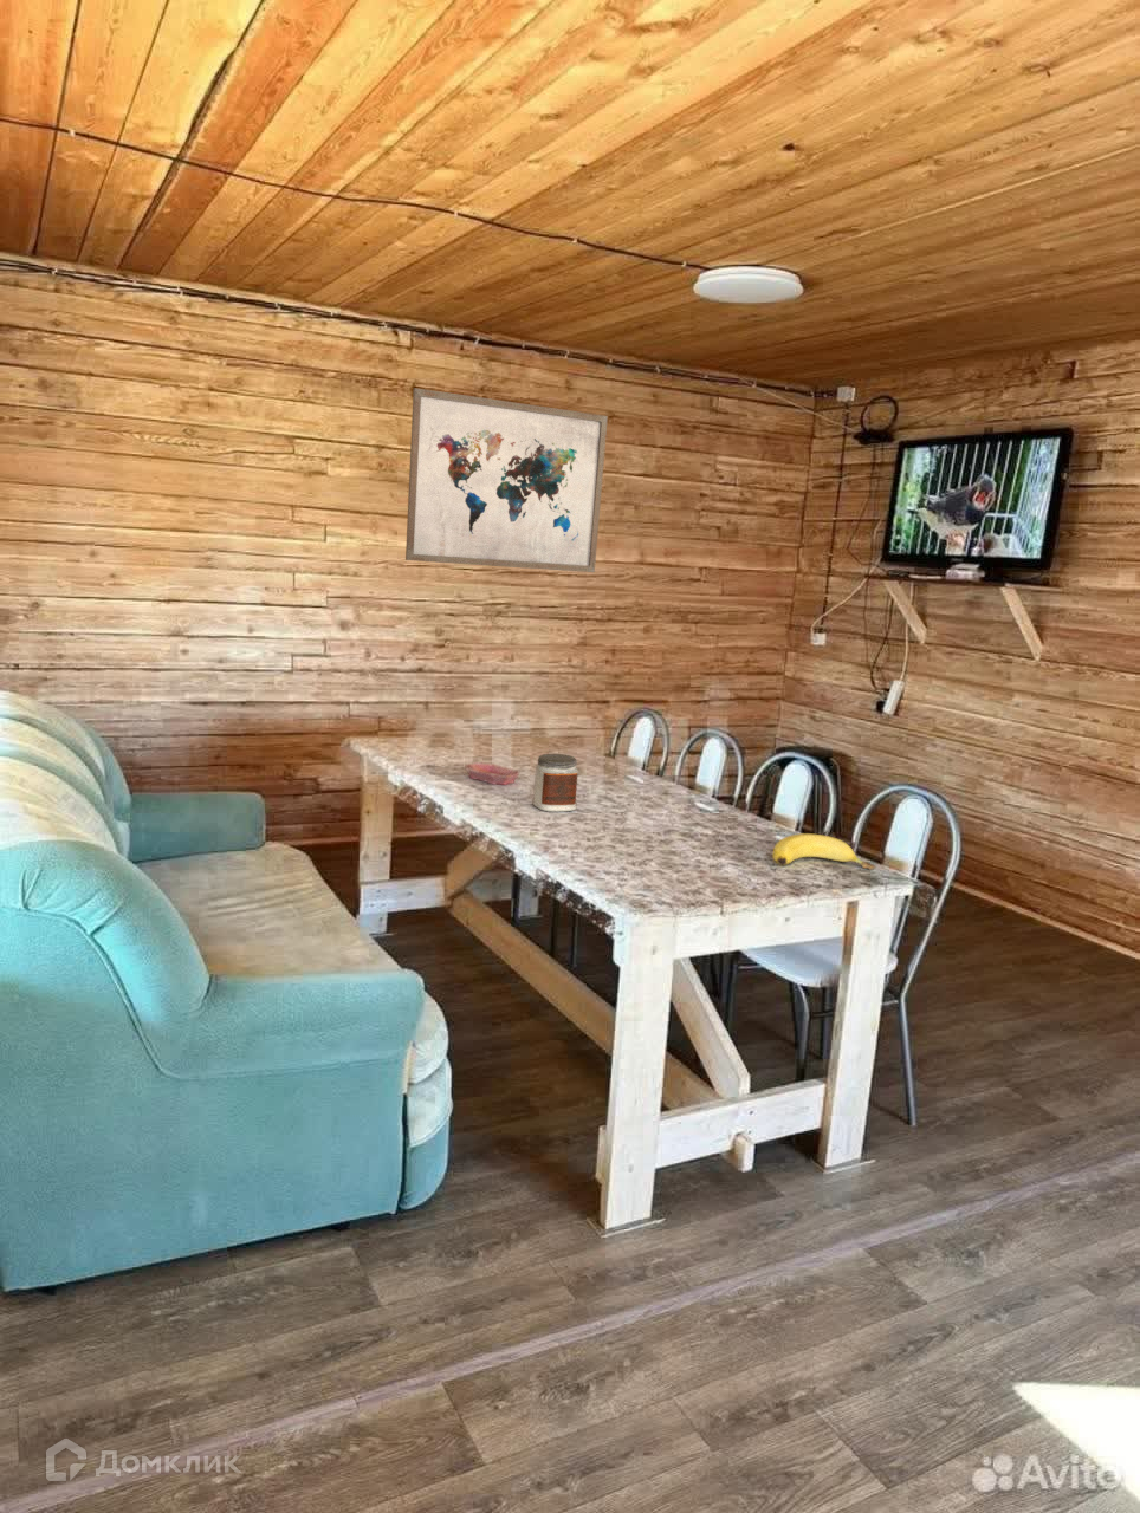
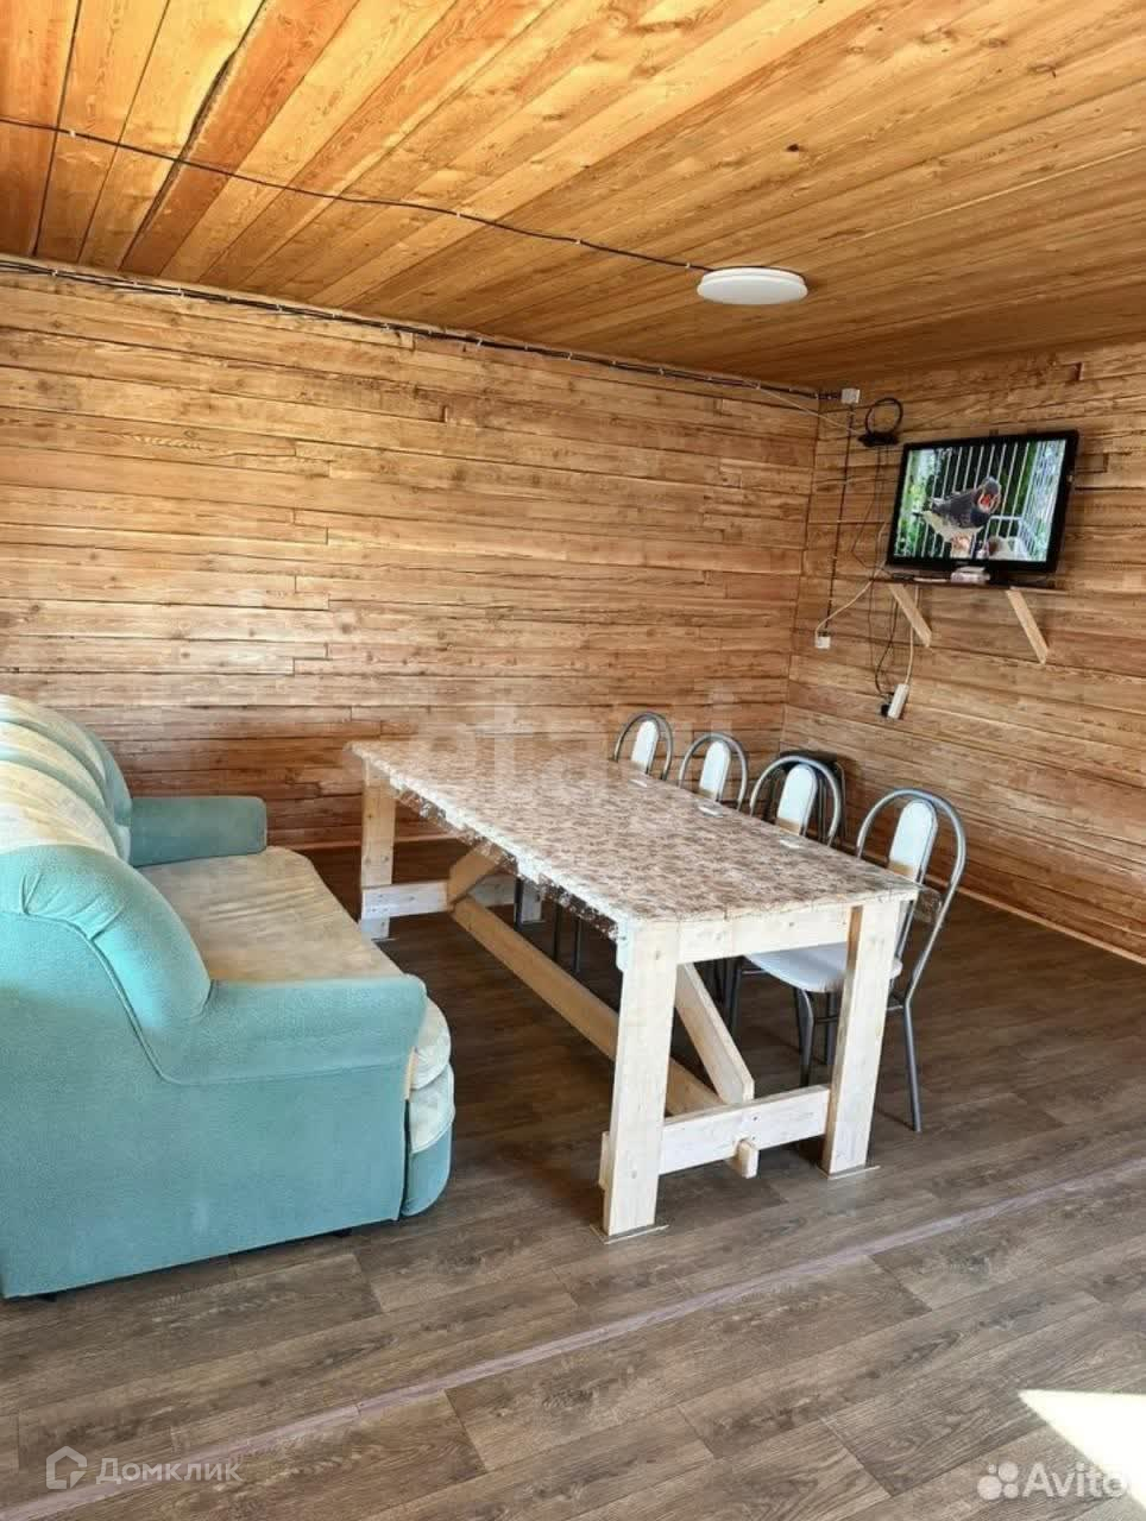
- banana (819, 853)
- bowl (491, 773)
- wall art (509, 486)
- jar (556, 782)
